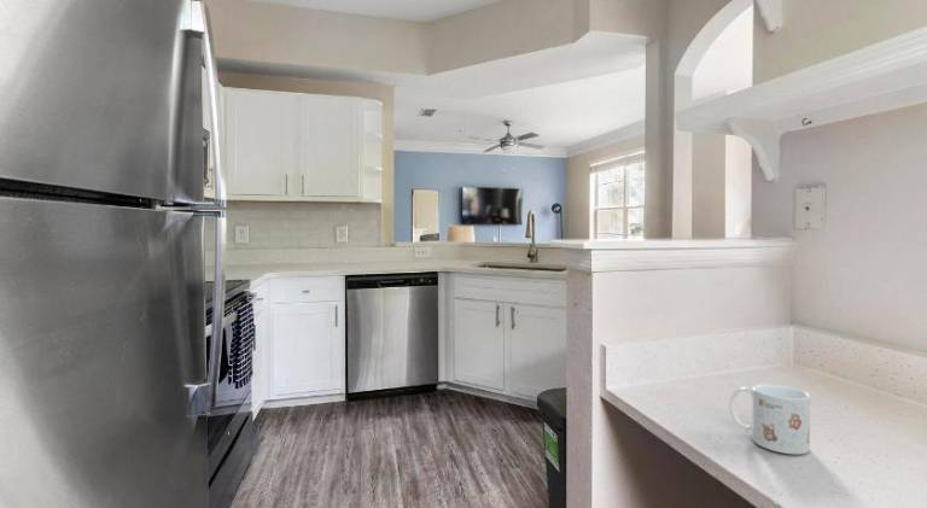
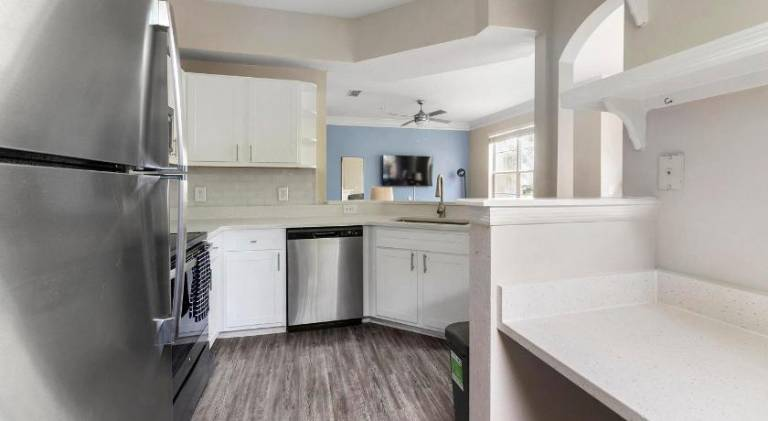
- mug (766, 414)
